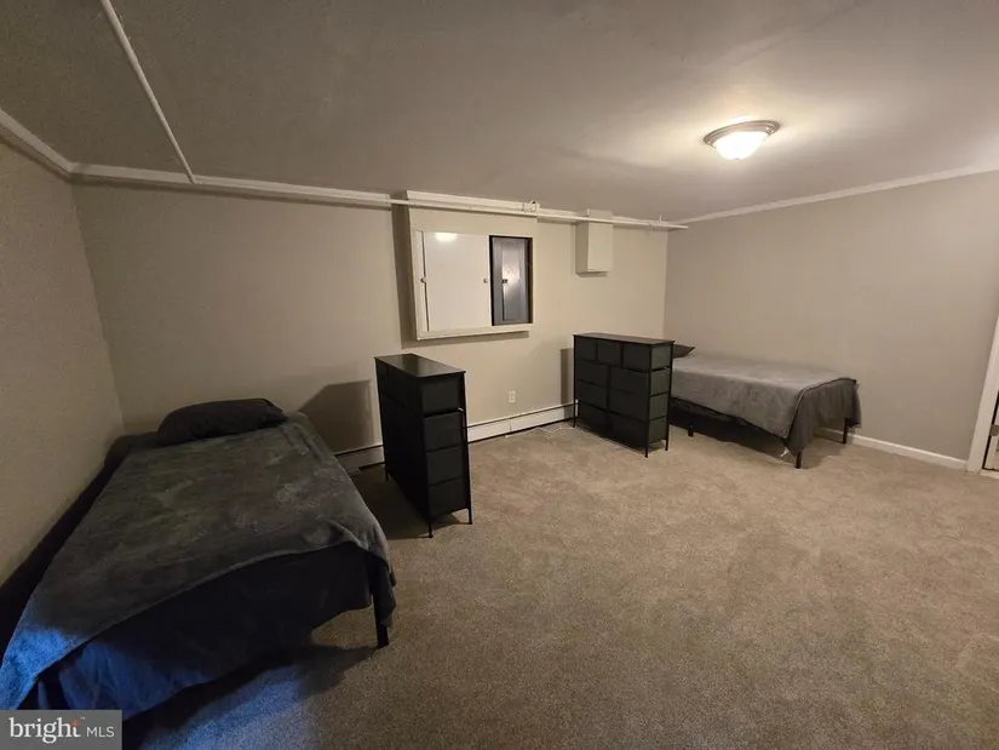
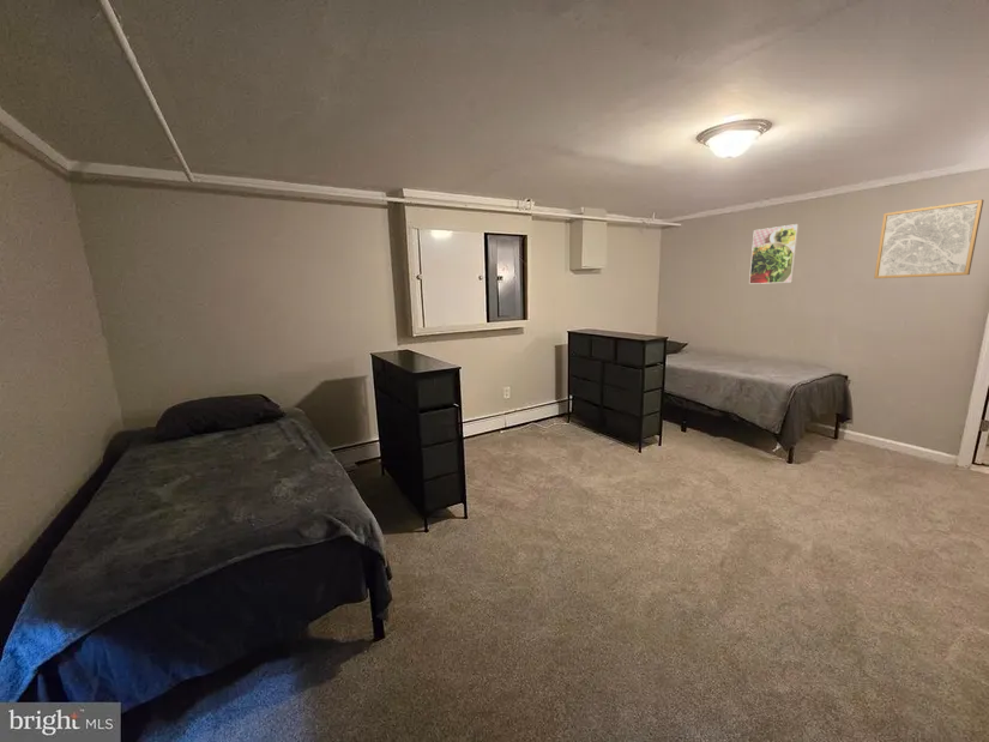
+ wall art (924, 242)
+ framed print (772, 255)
